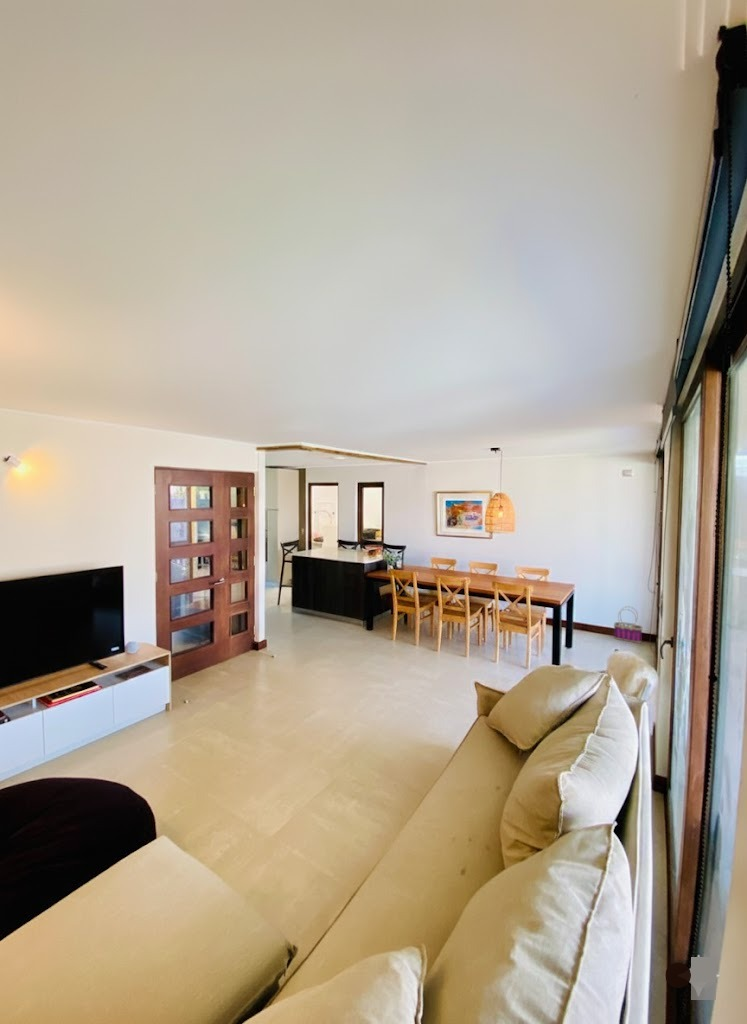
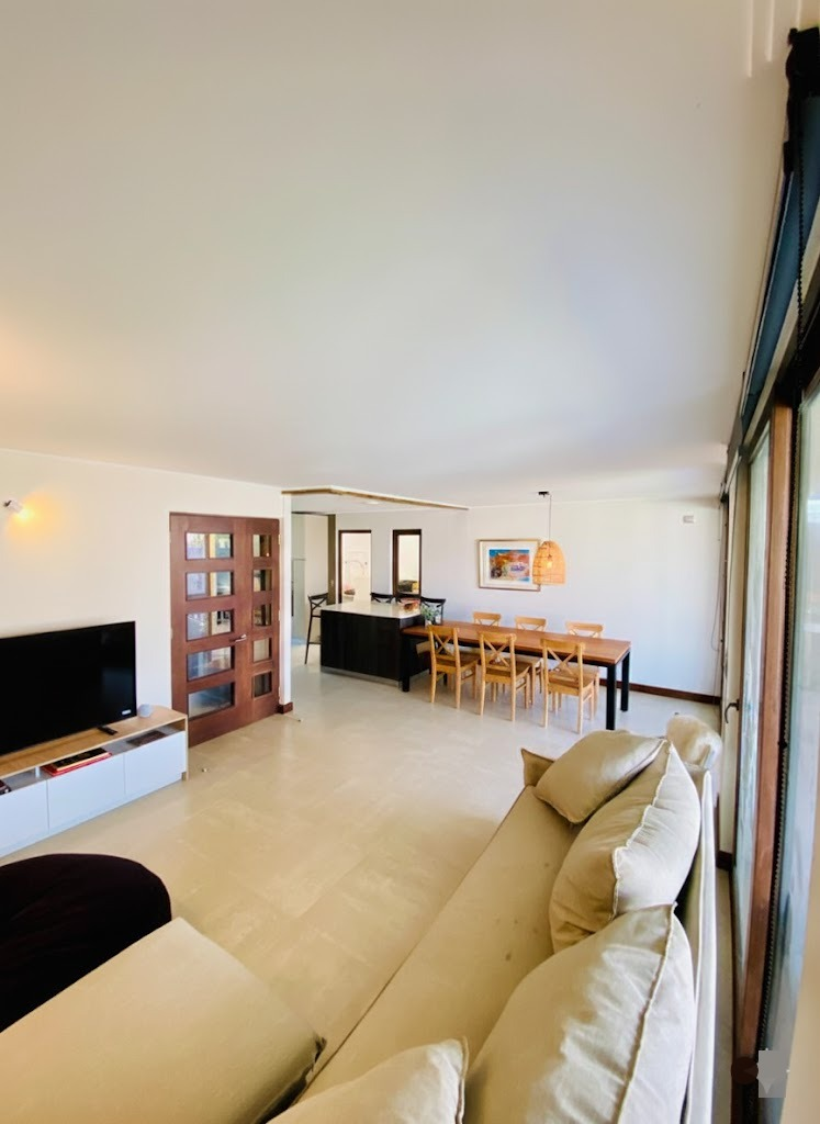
- basket (628, 623)
